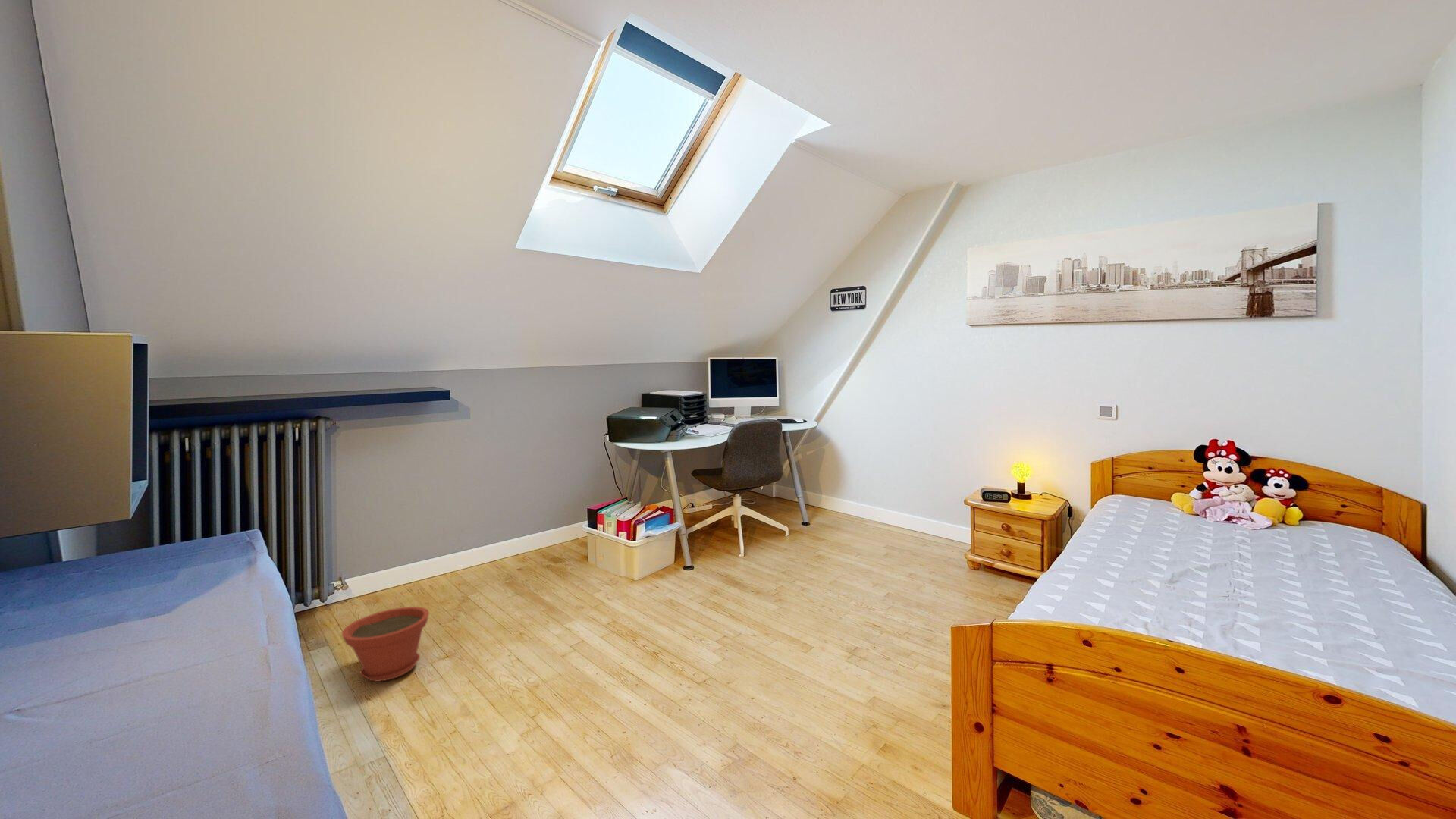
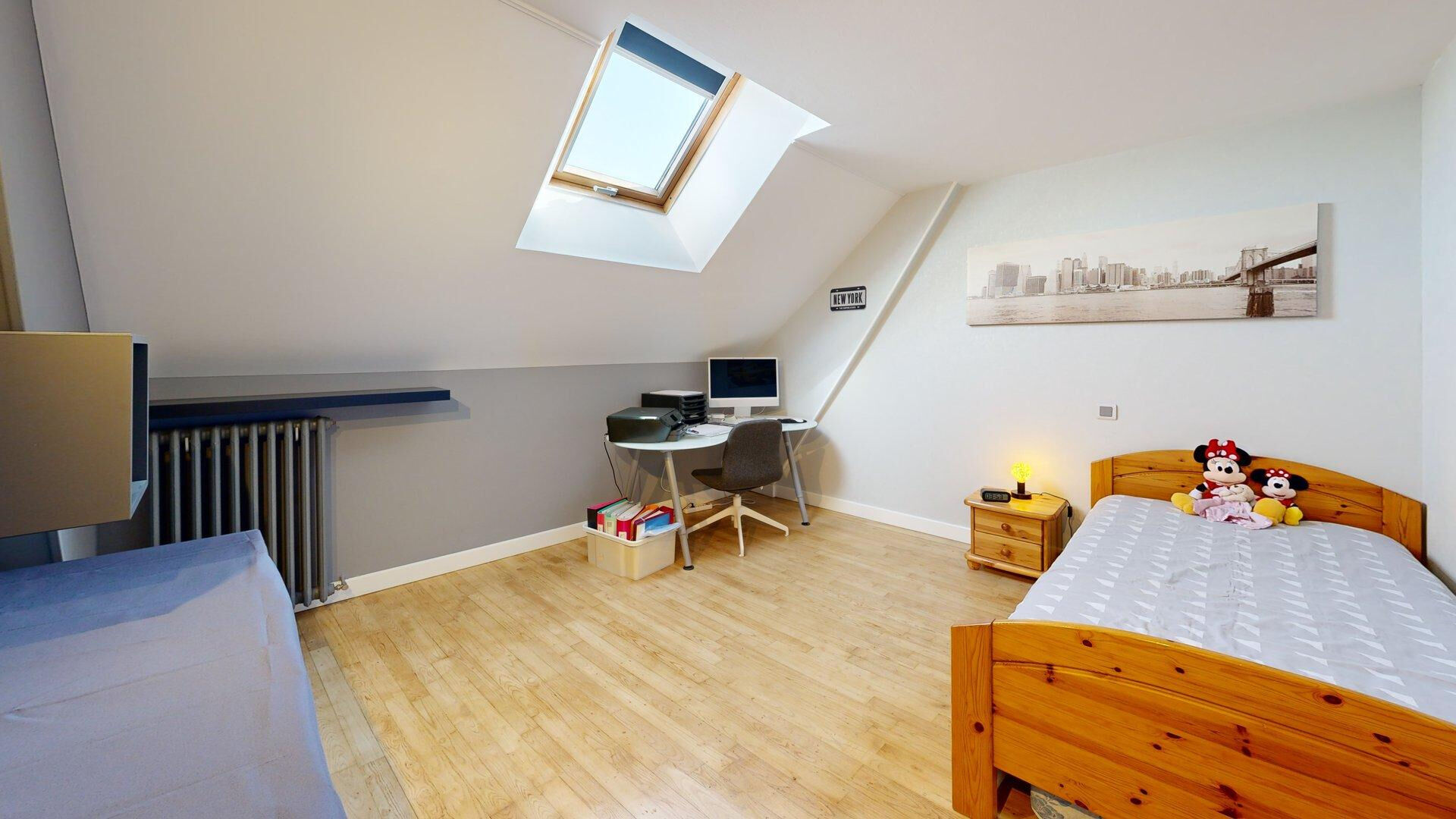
- plant pot (389, 646)
